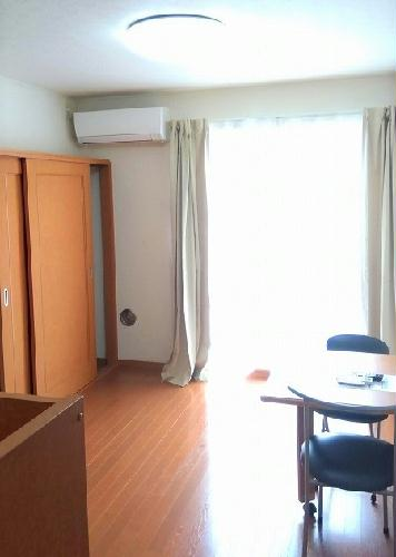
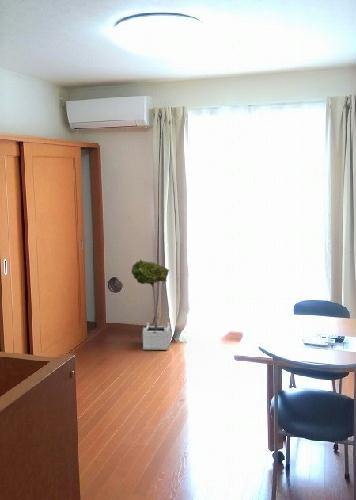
+ potted tree (154, 302)
